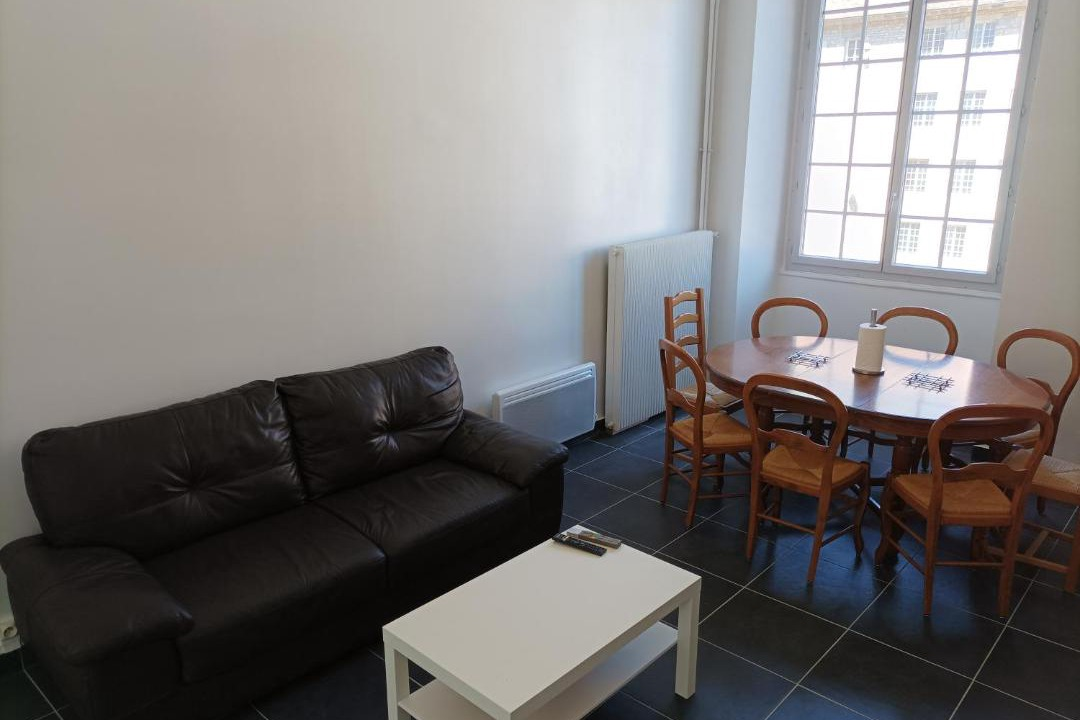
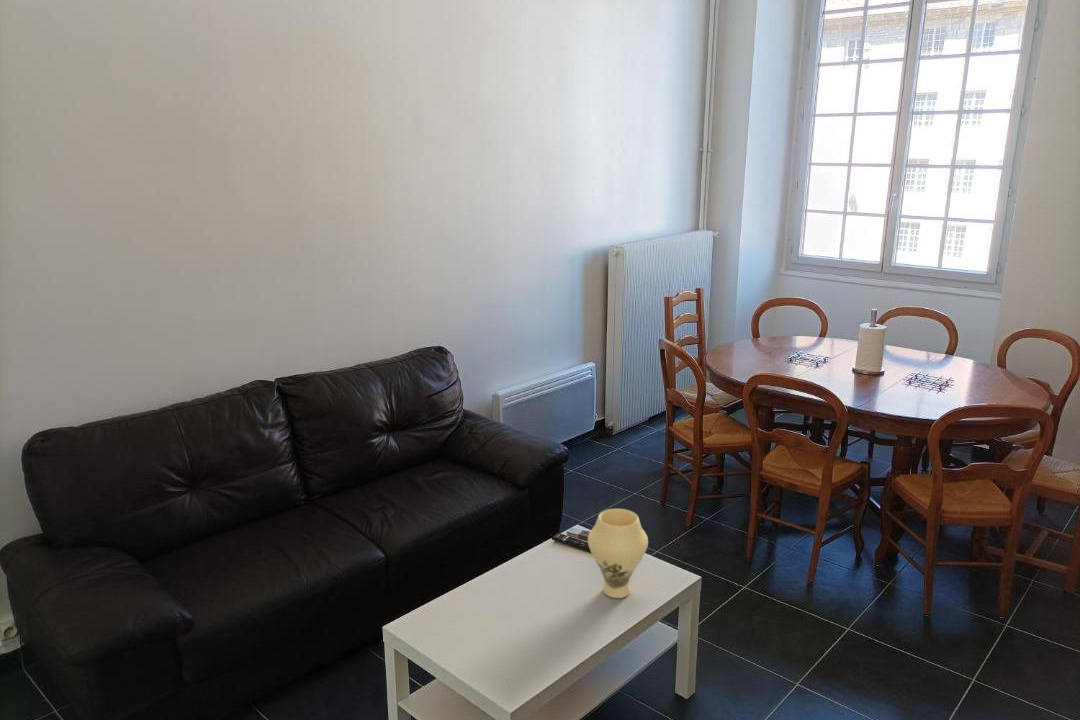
+ vase (617, 554)
